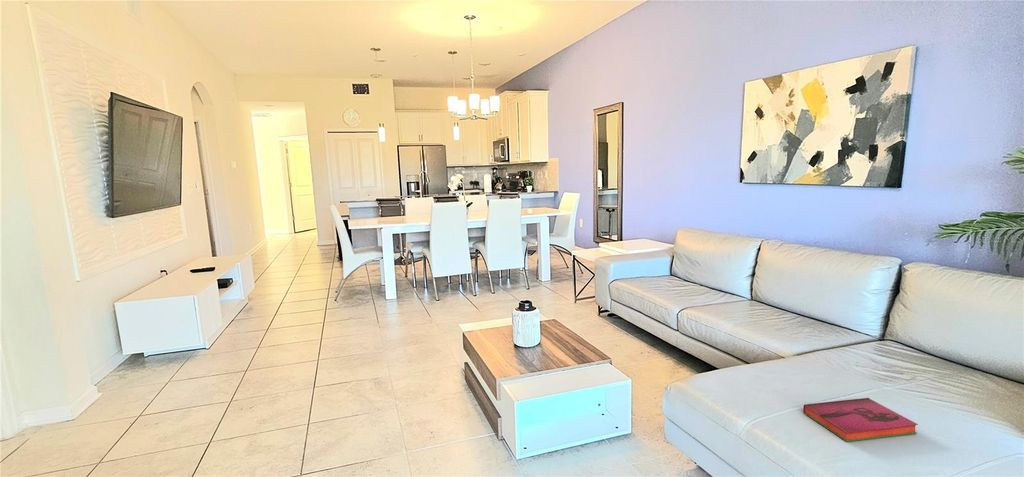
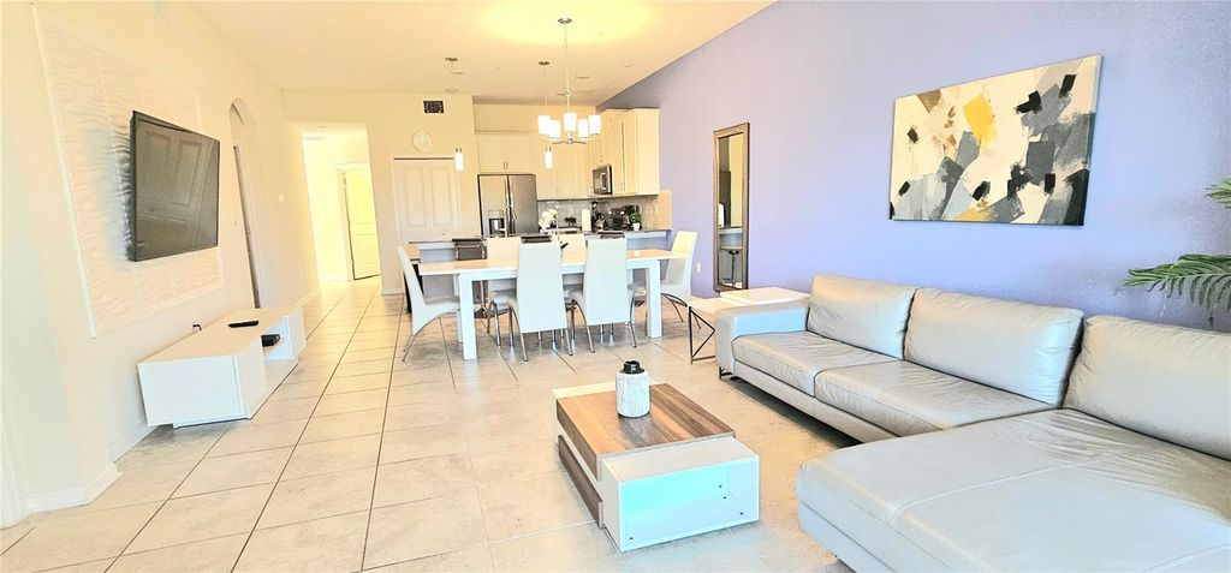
- hardback book (857, 418)
